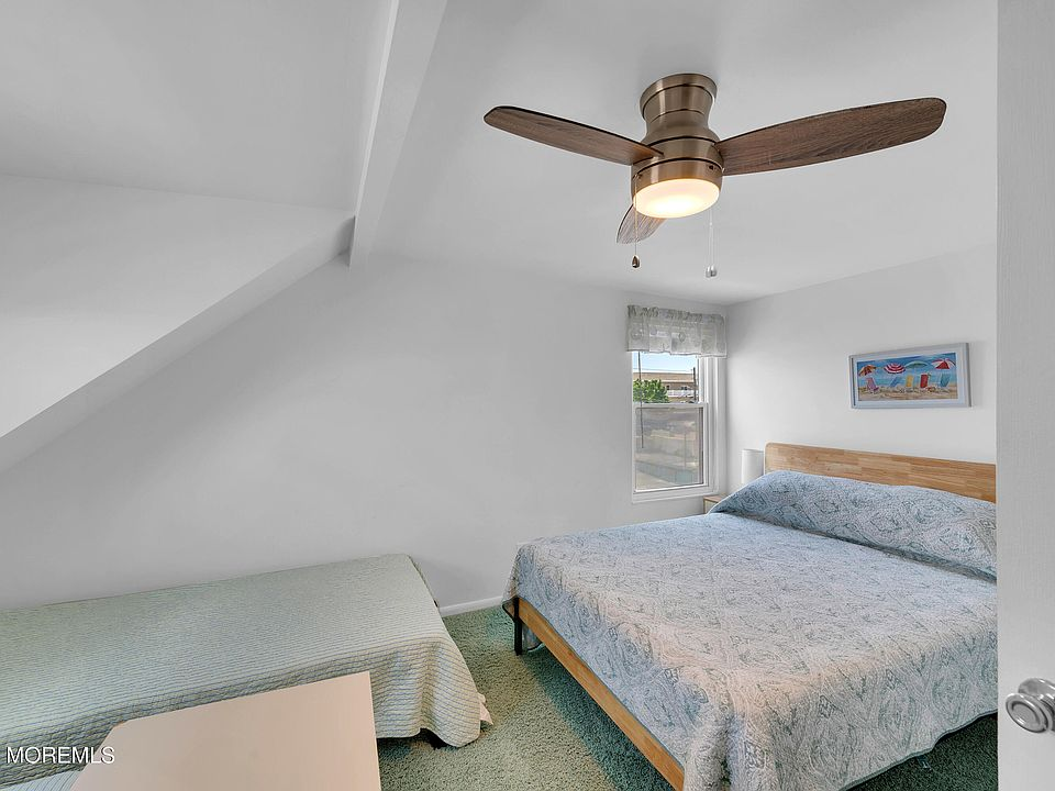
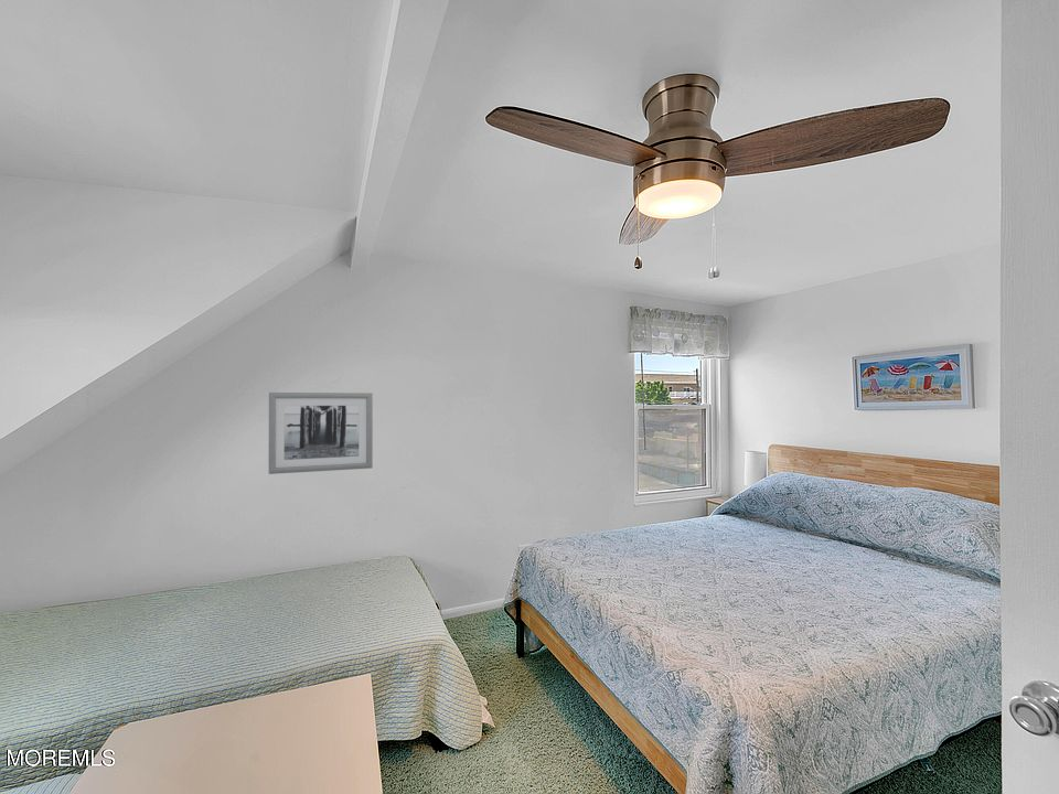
+ wall art (322, 431)
